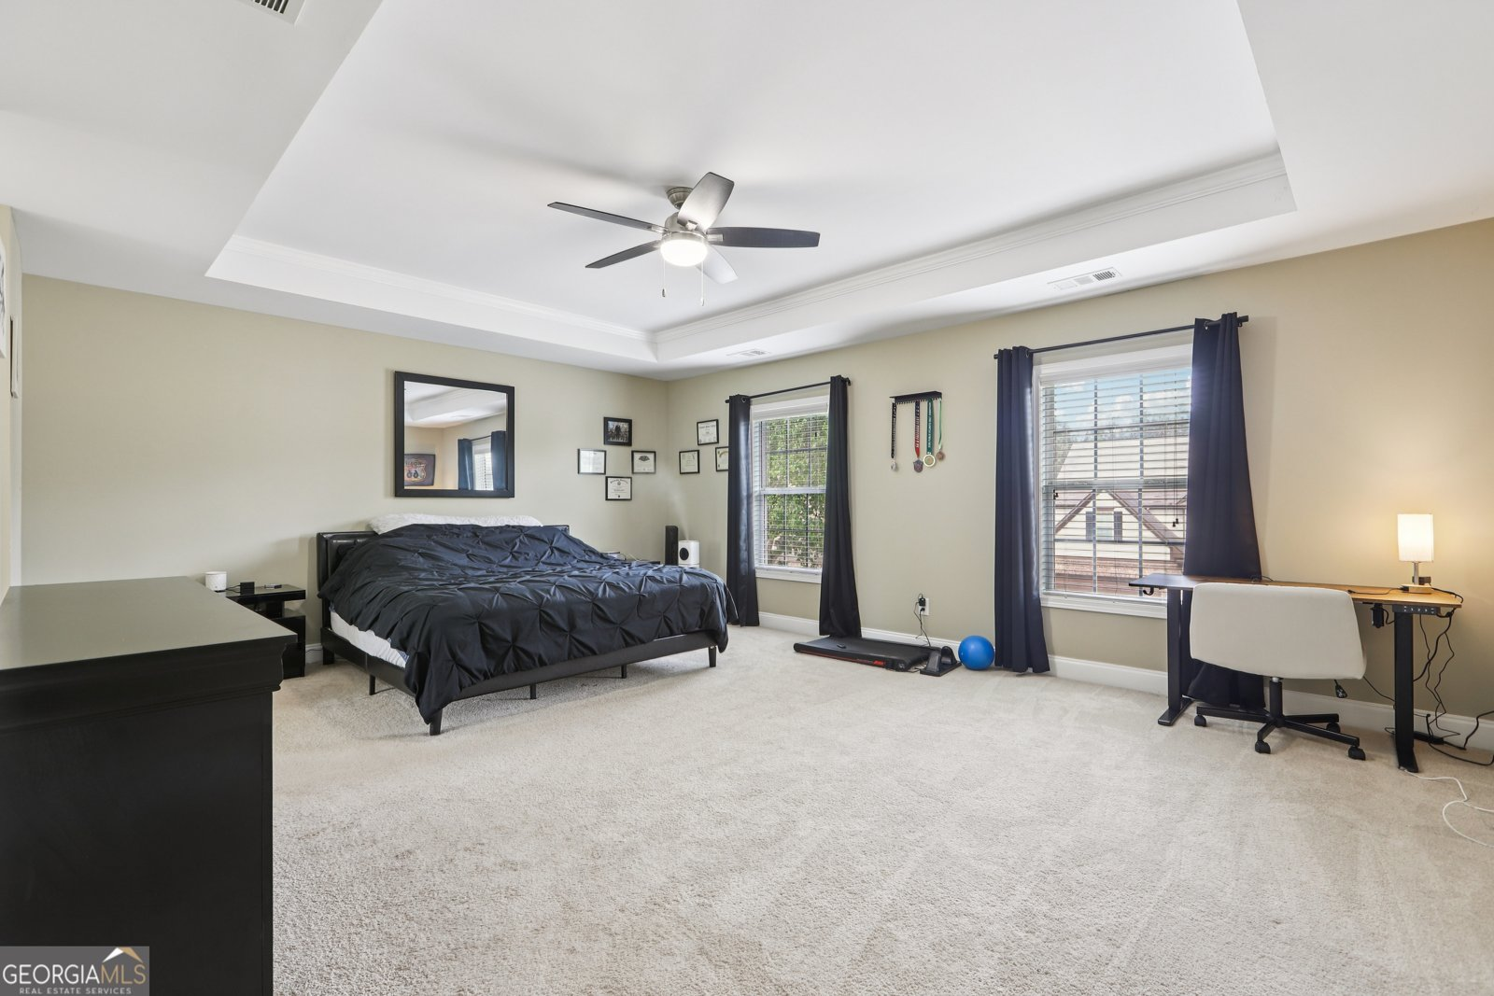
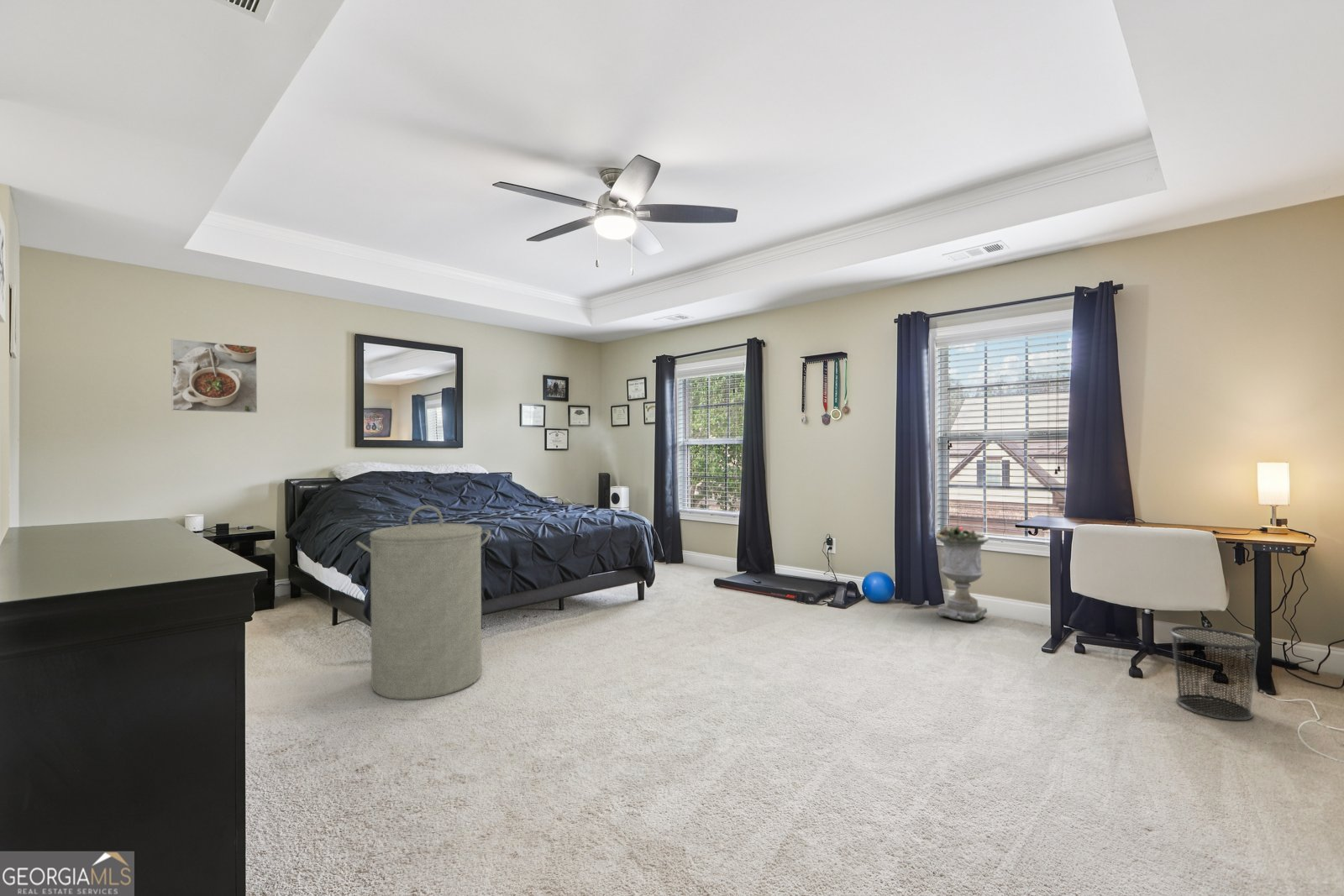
+ waste bin (1213, 672)
+ laundry hamper (428, 592)
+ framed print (216, 377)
+ planter (962, 570)
